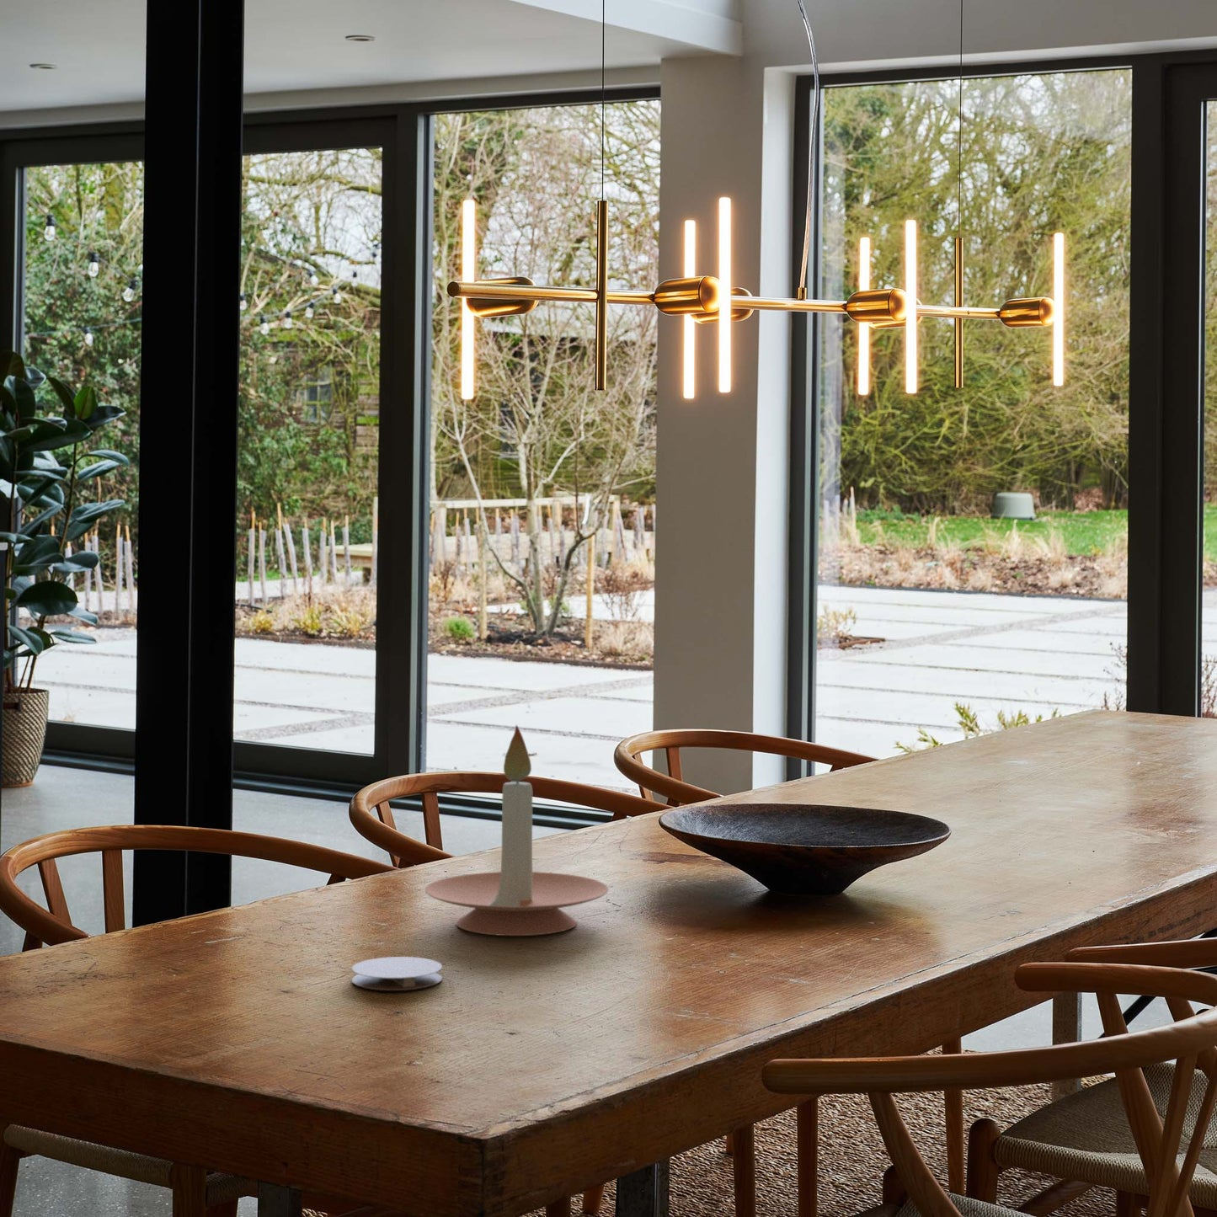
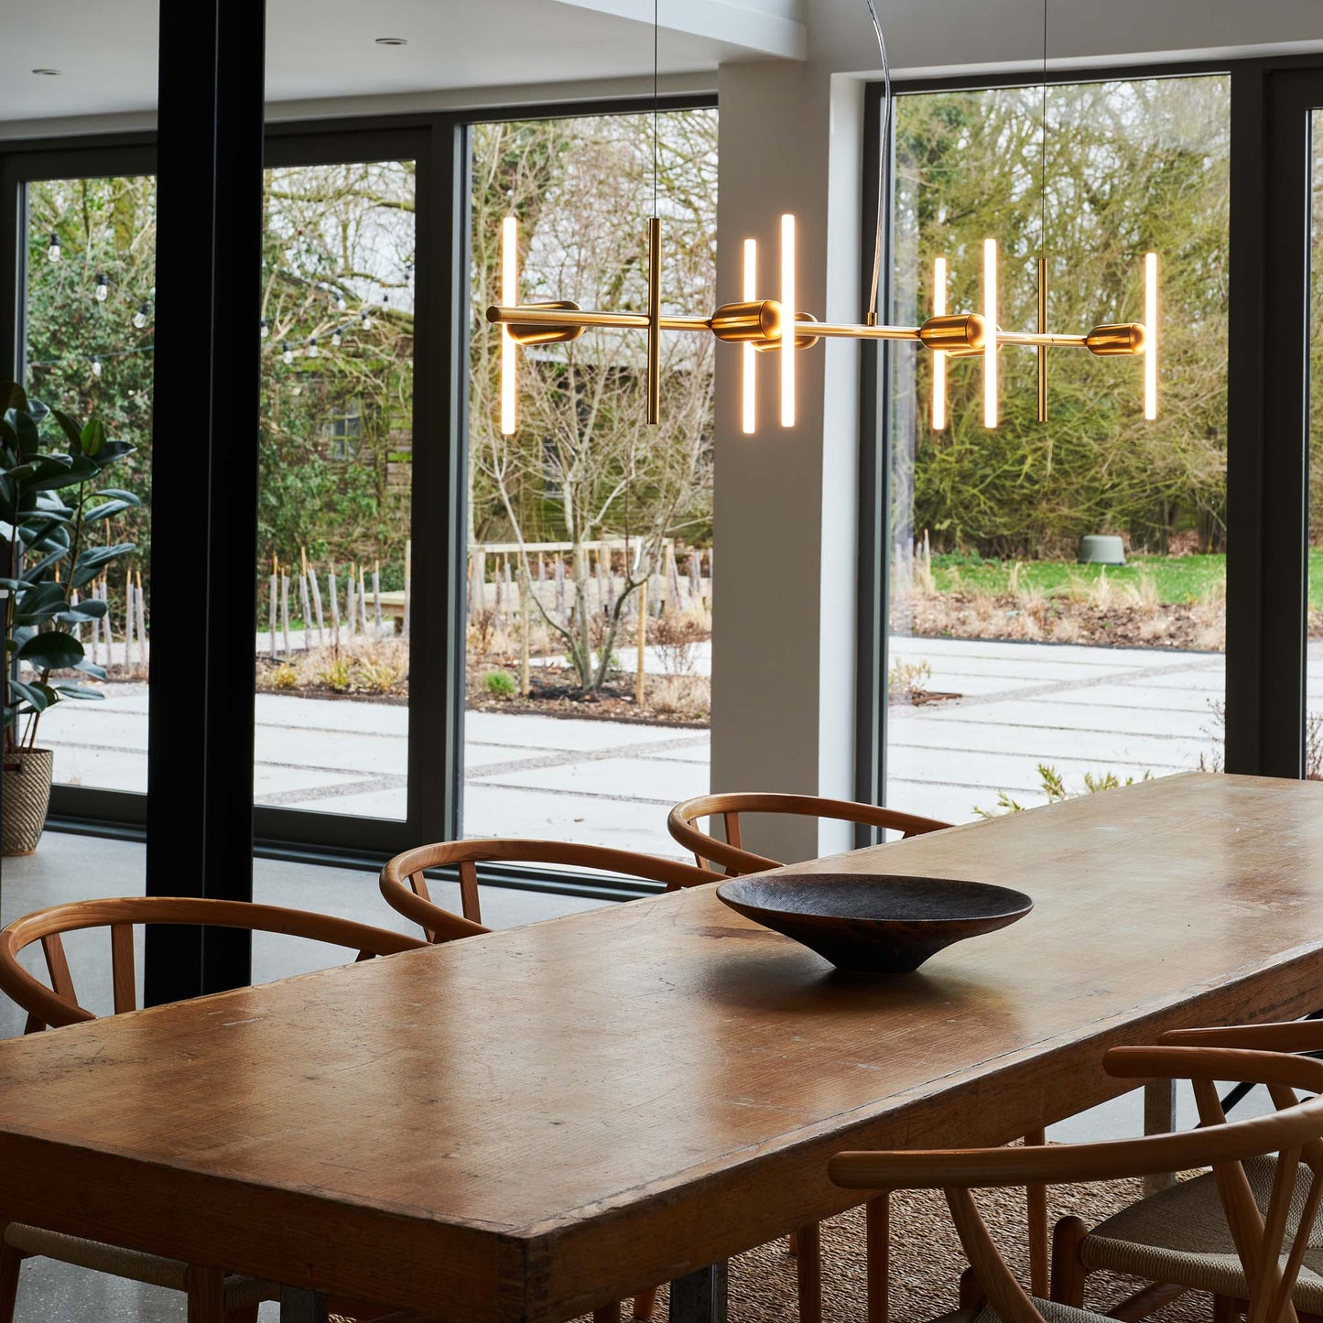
- candle holder (517, 824)
- coaster (397, 973)
